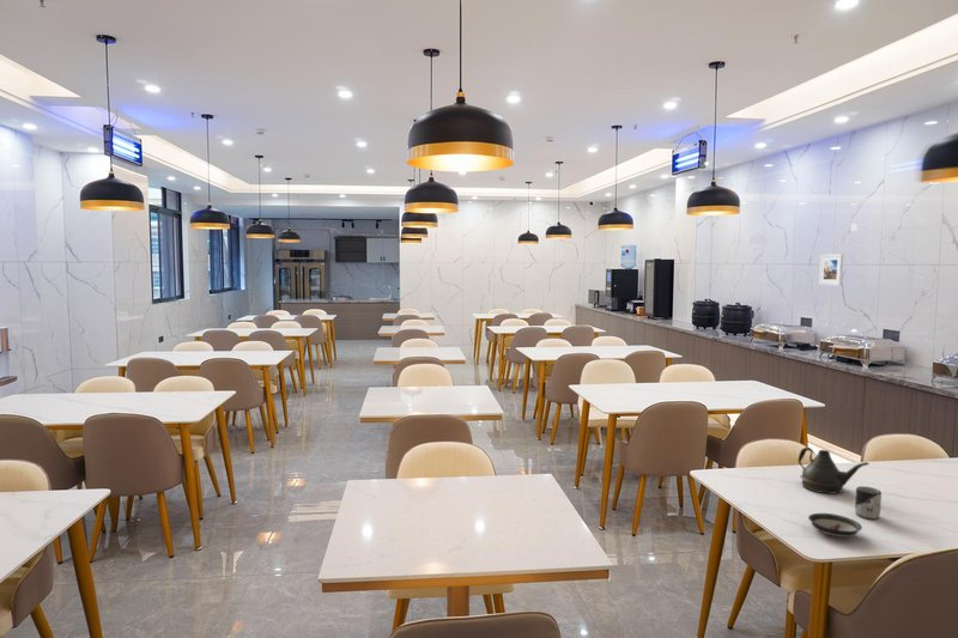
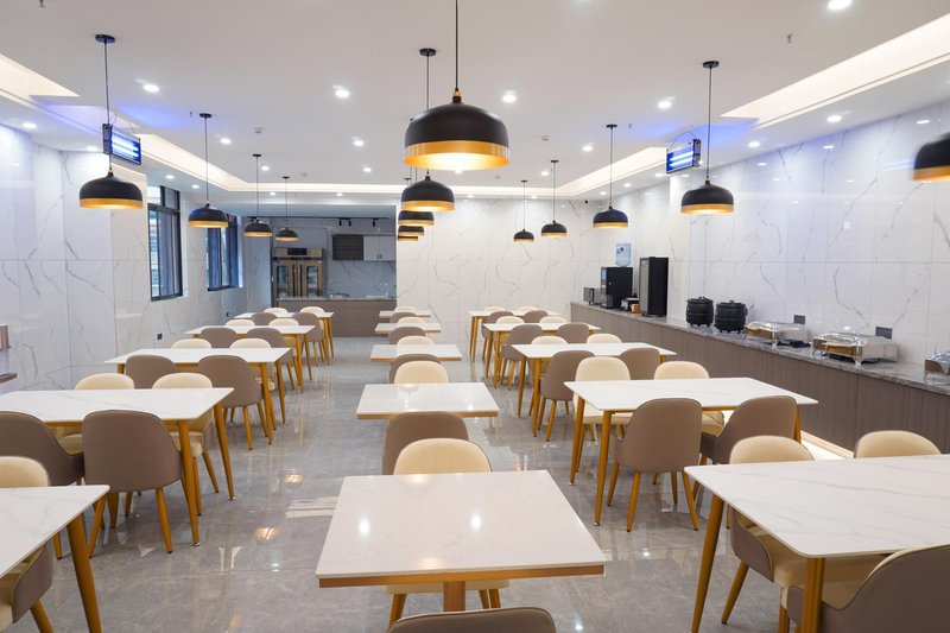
- saucer (833, 527)
- teapot (831, 470)
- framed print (830, 269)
- cup (868, 504)
